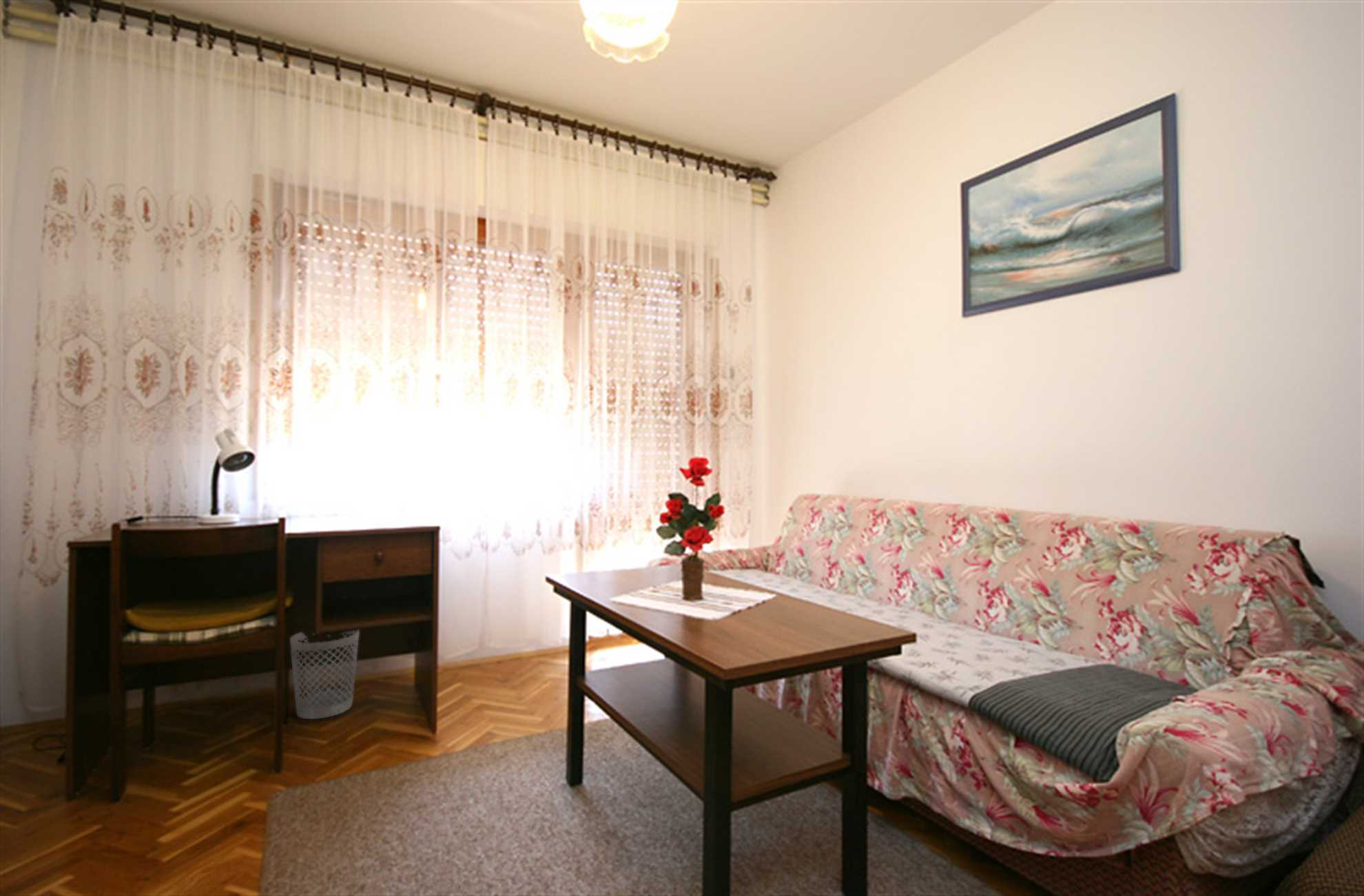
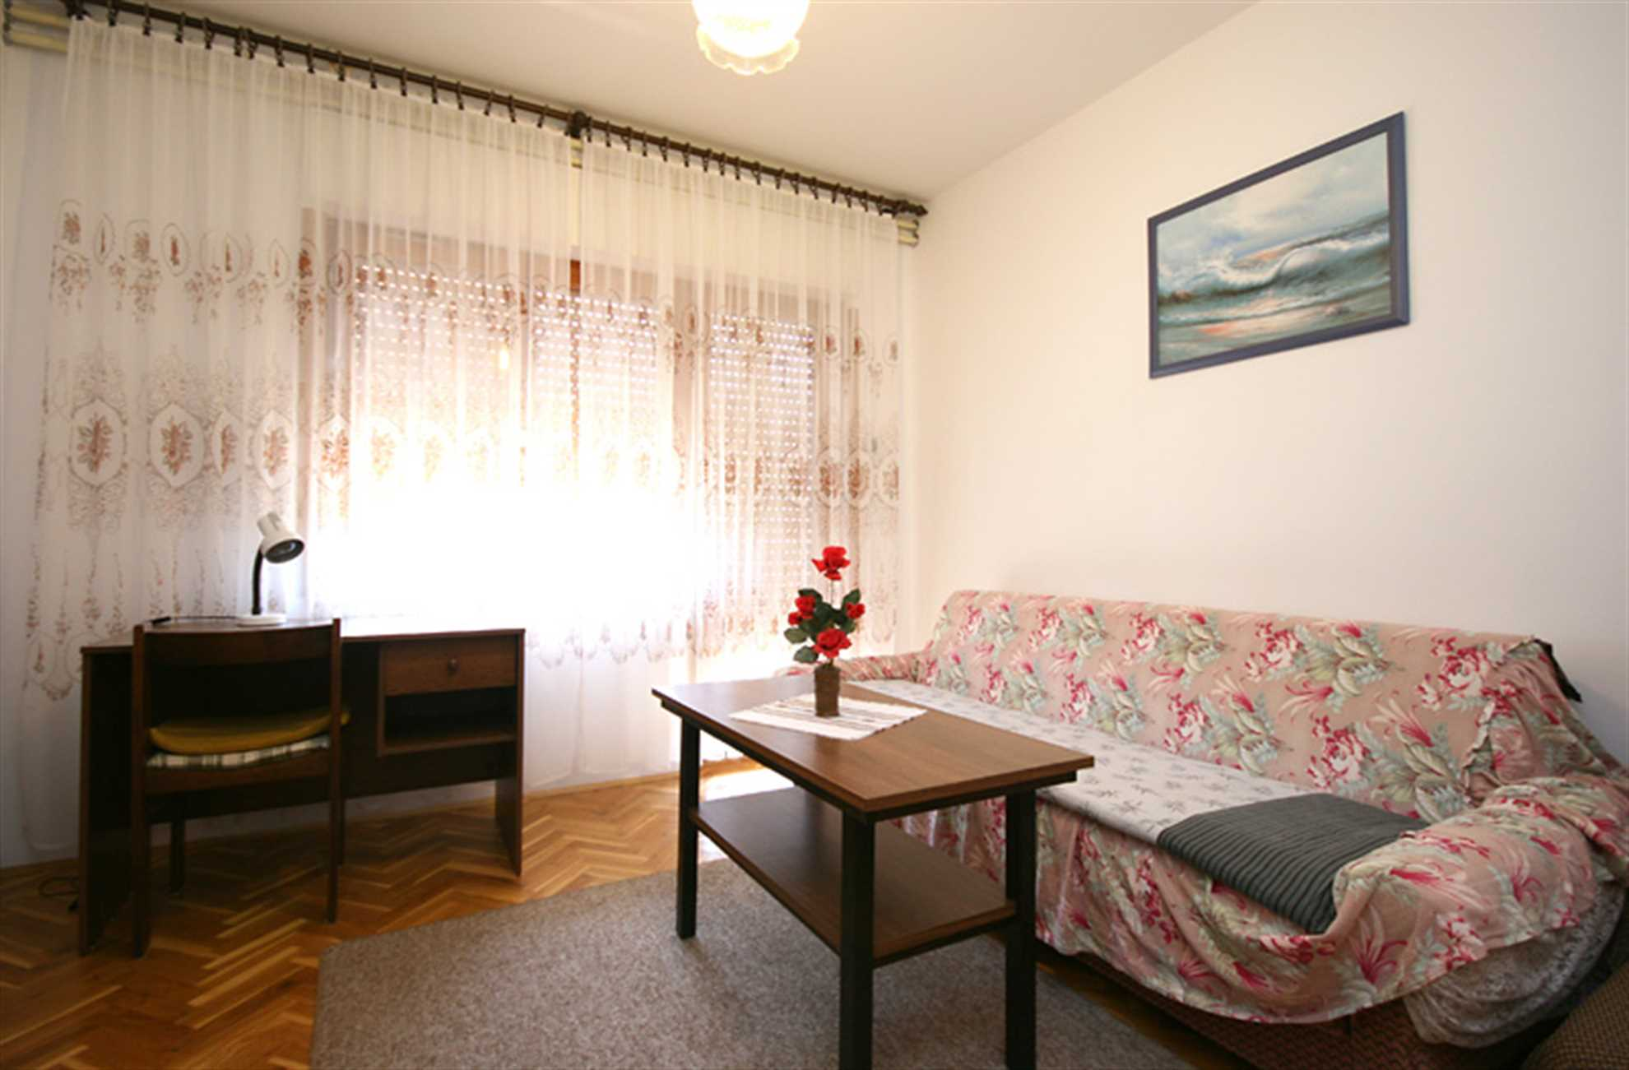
- wastebasket (325, 671)
